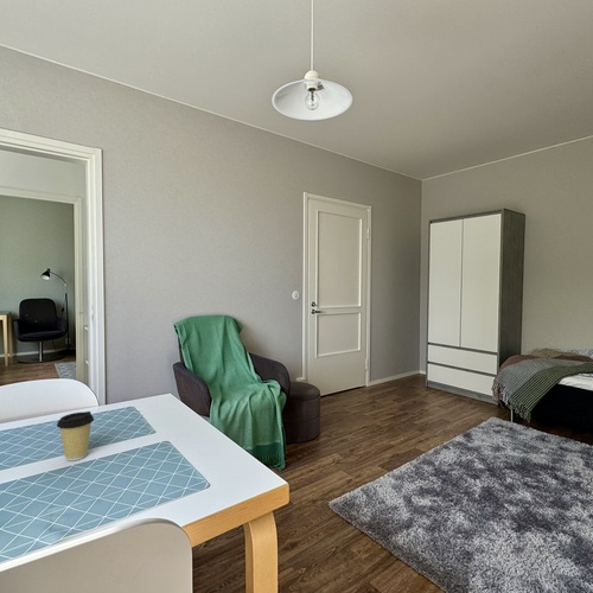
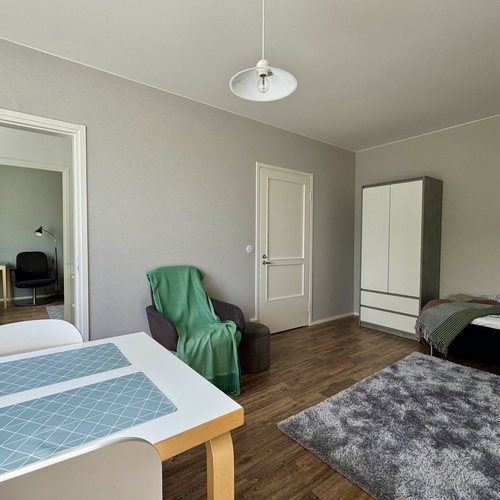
- coffee cup (76, 435)
